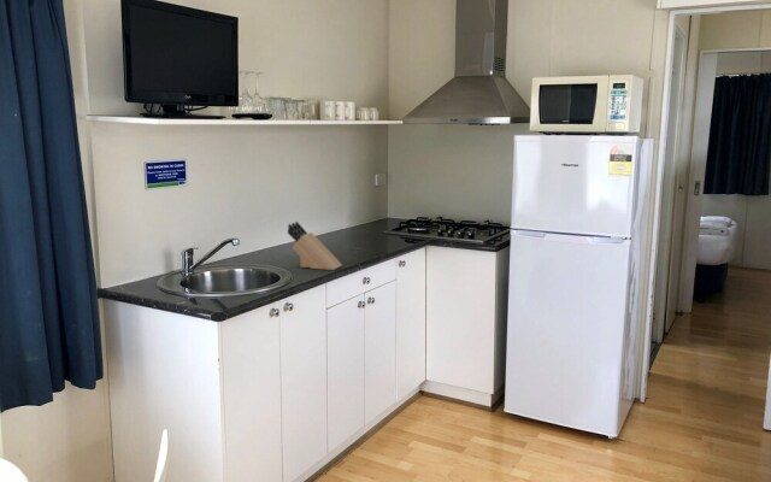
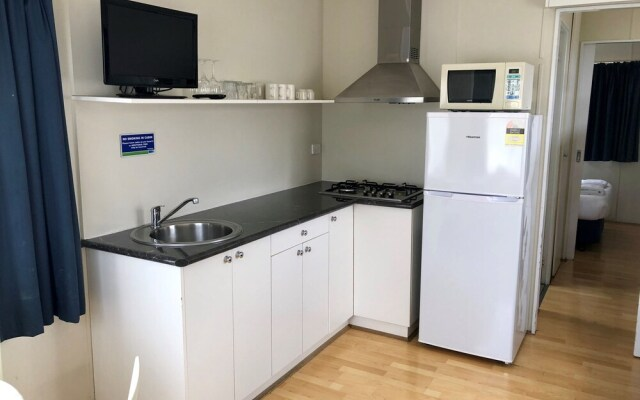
- knife block (313, 245)
